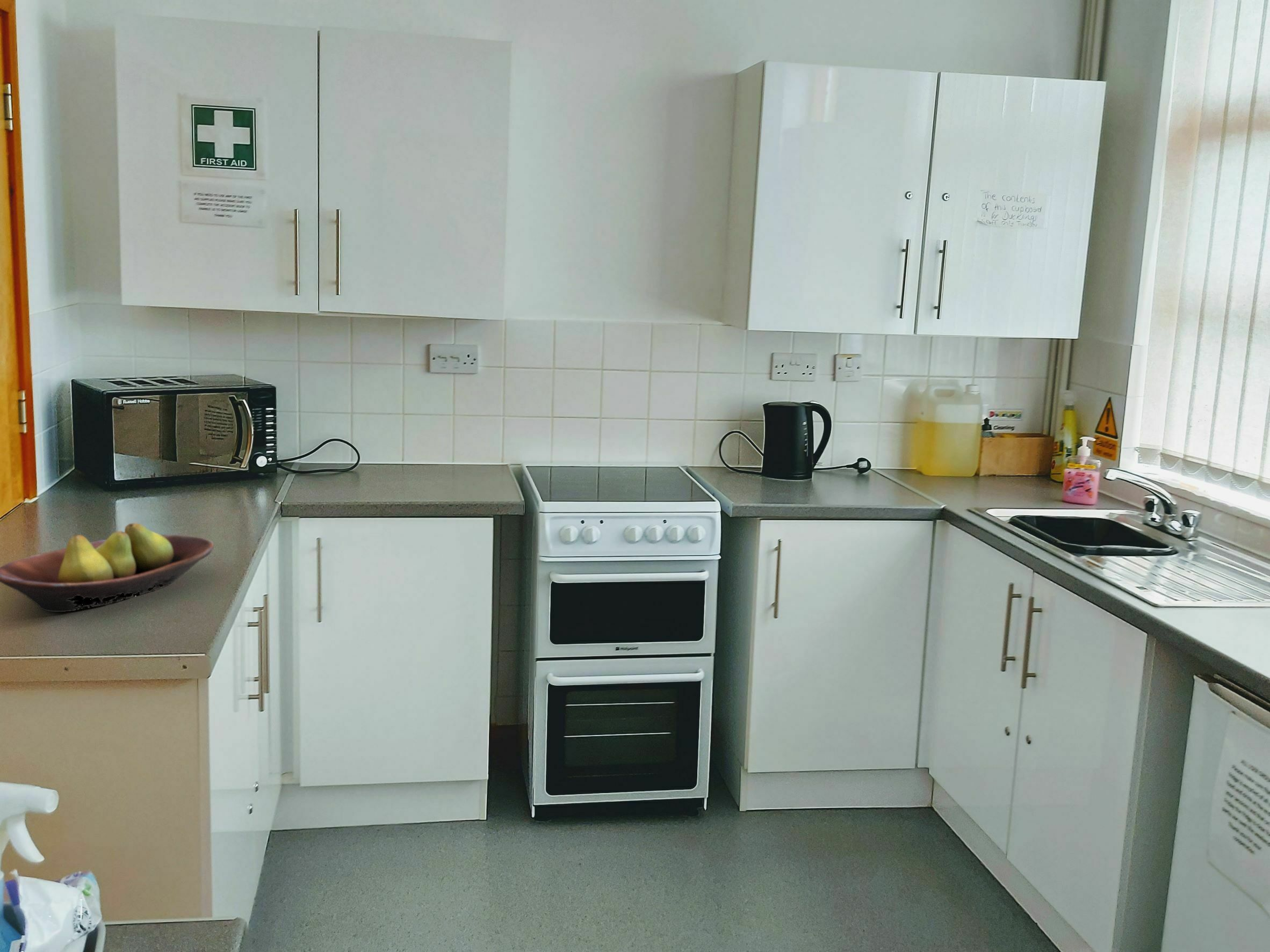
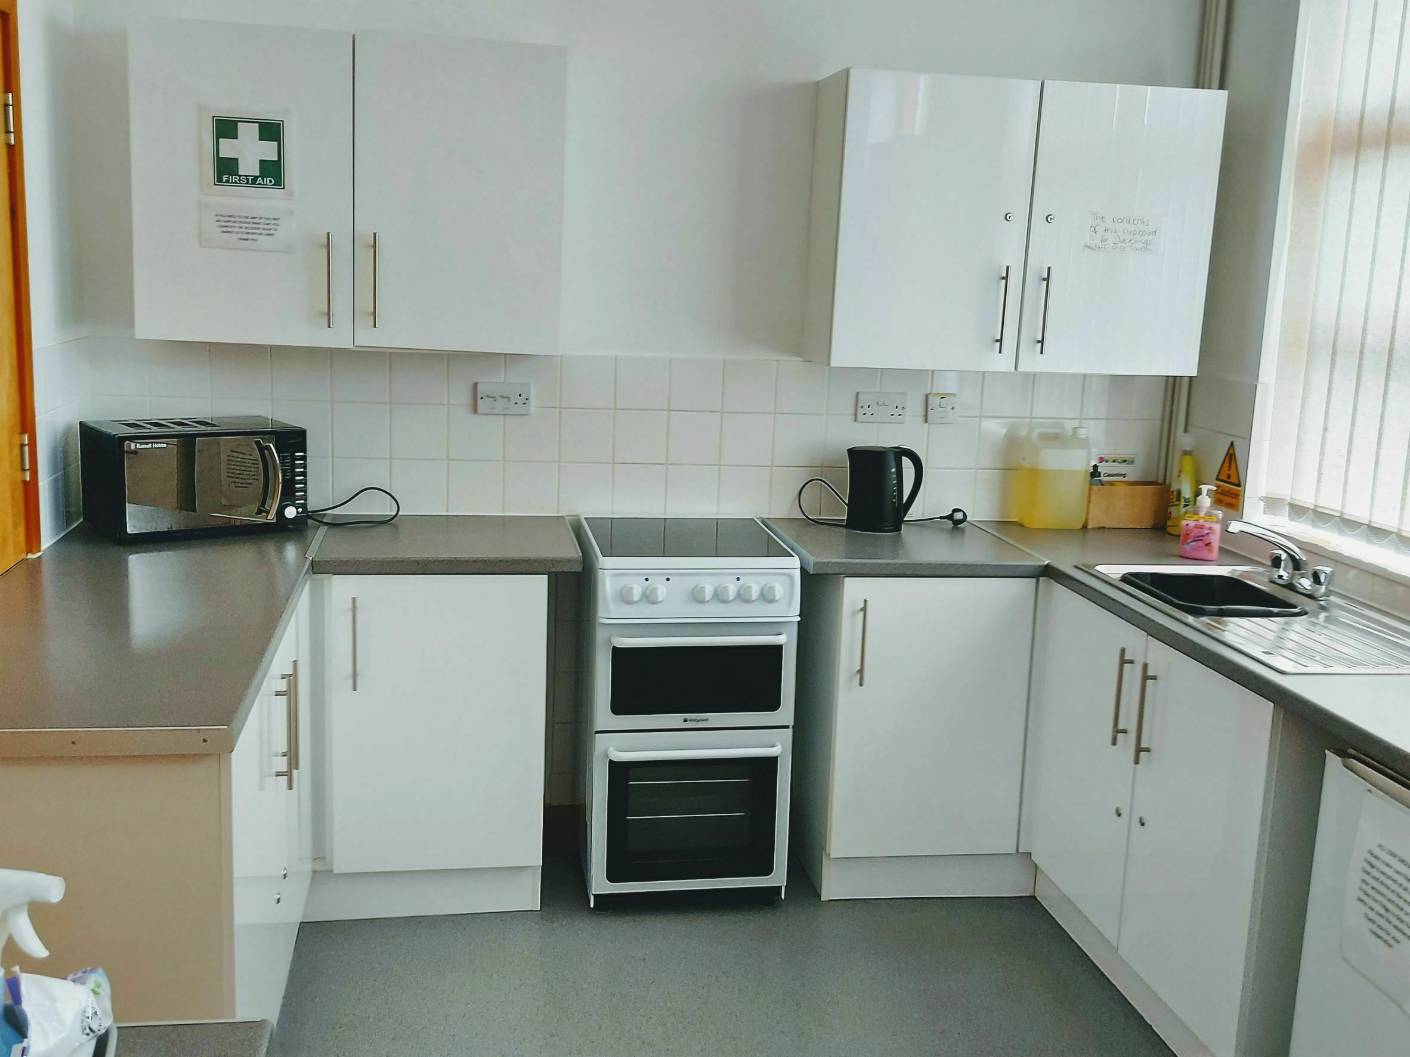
- fruit bowl (110, 561)
